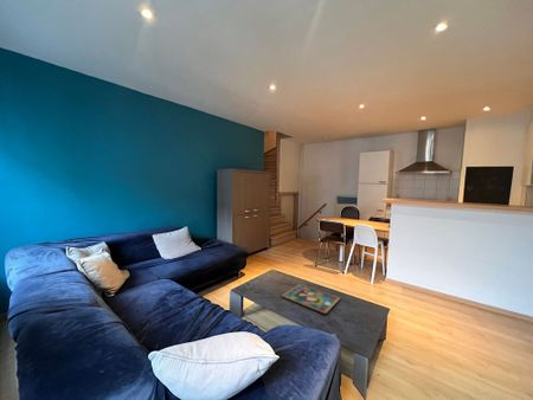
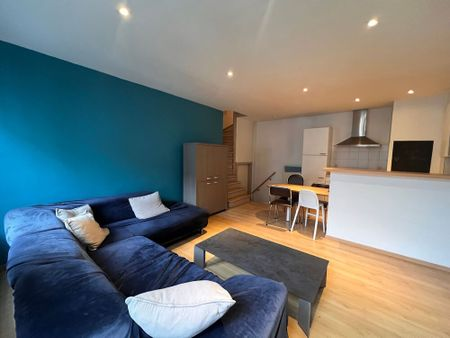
- framed painting (310, 297)
